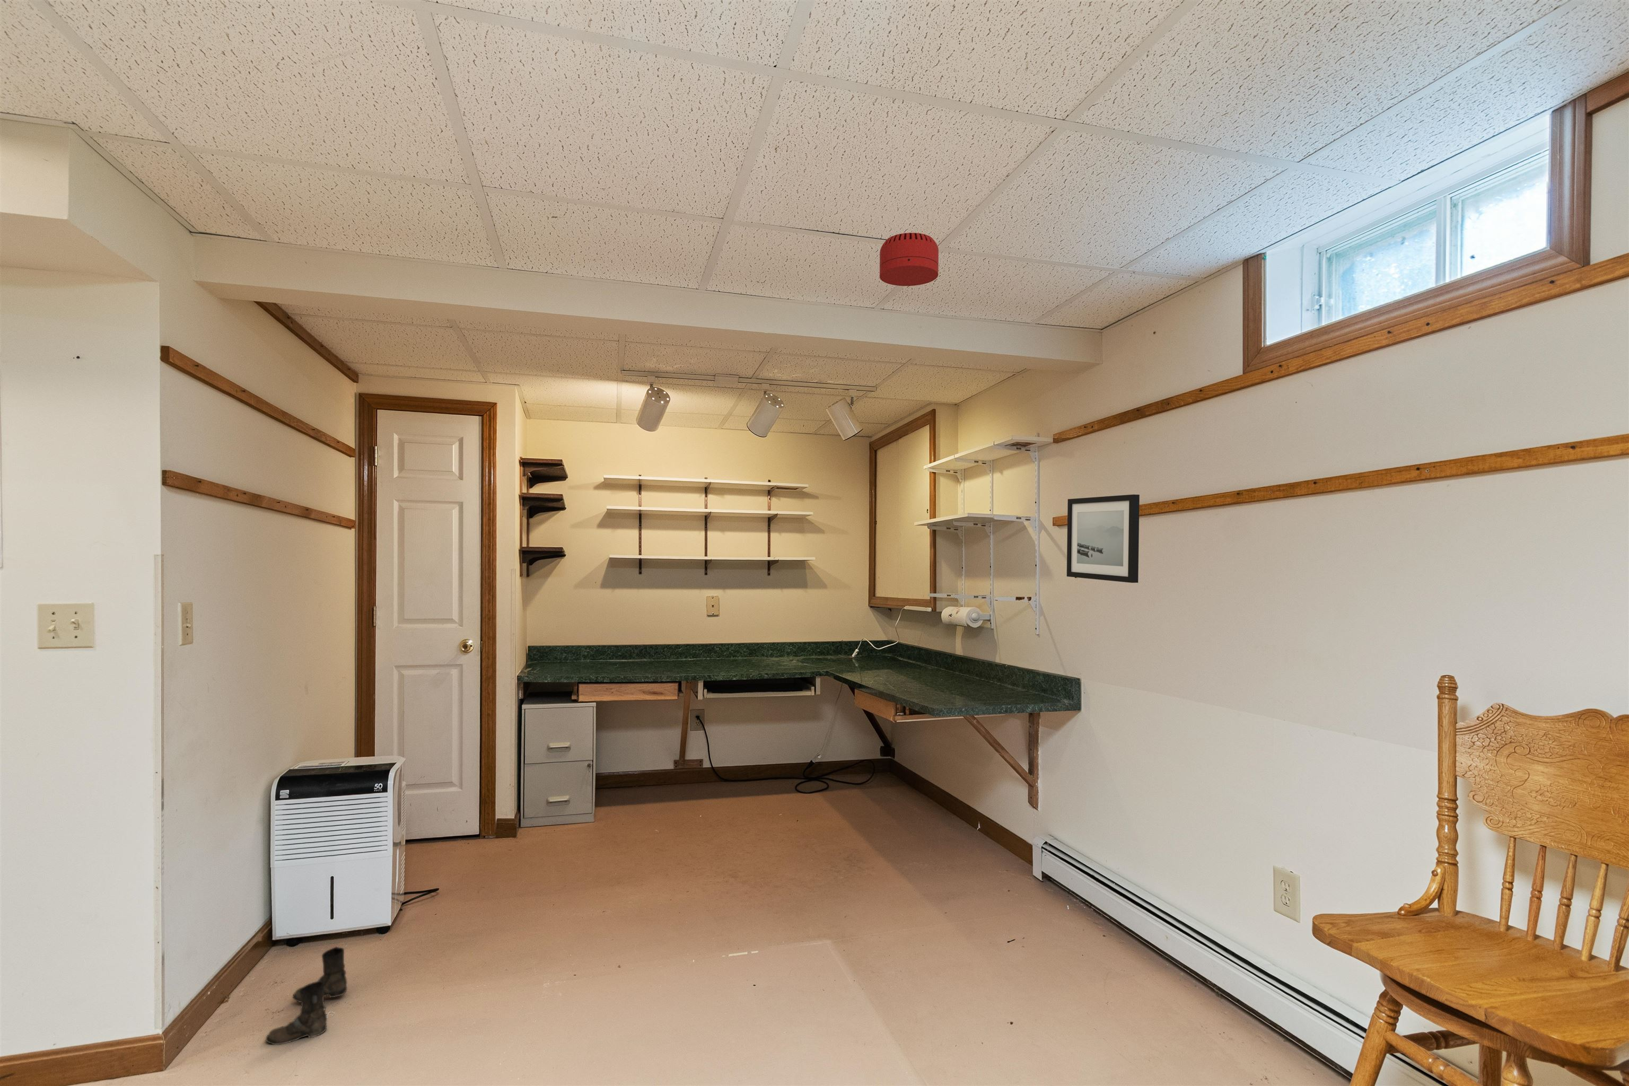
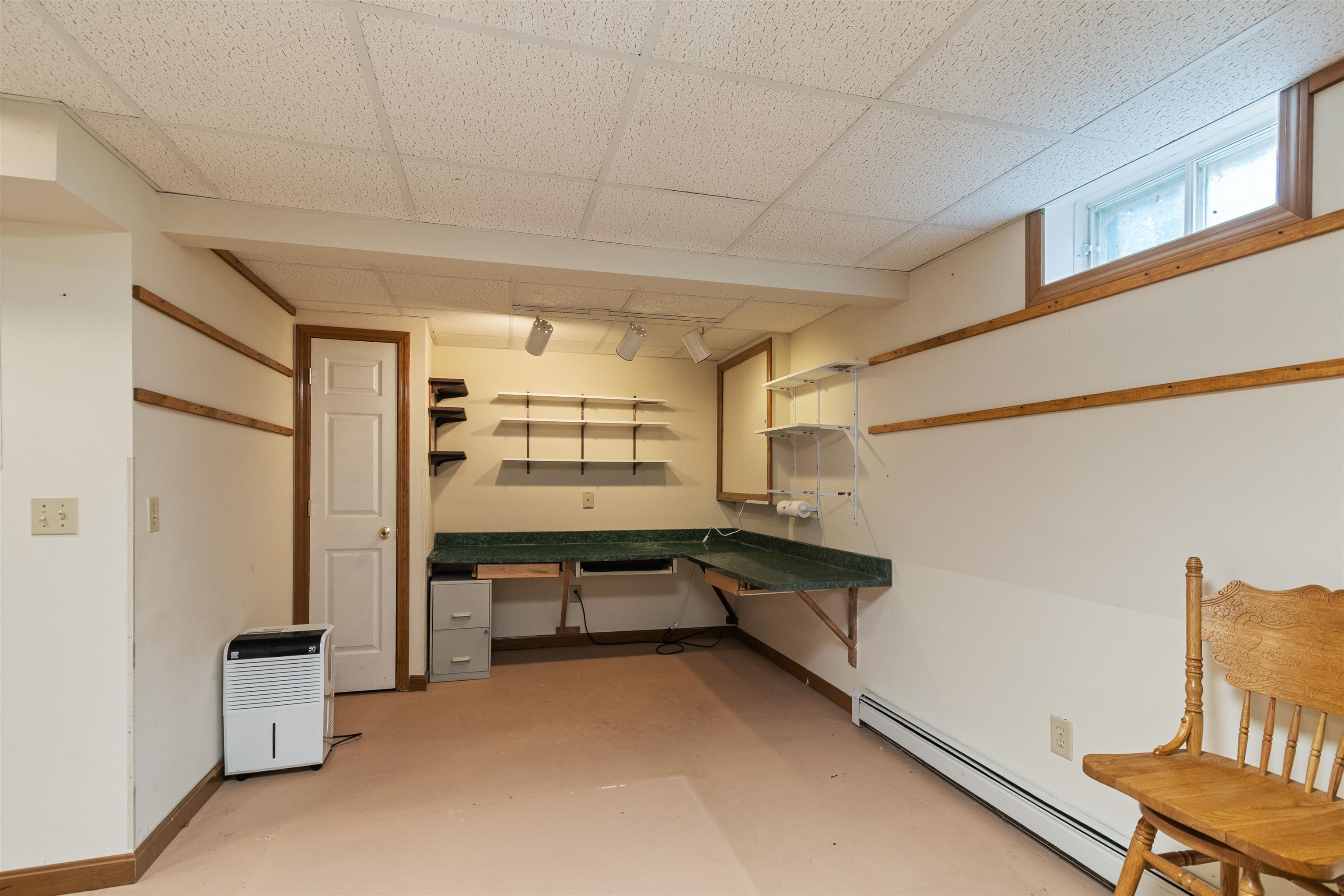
- wall art (1101, 538)
- smoke detector (909, 259)
- boots (309, 993)
